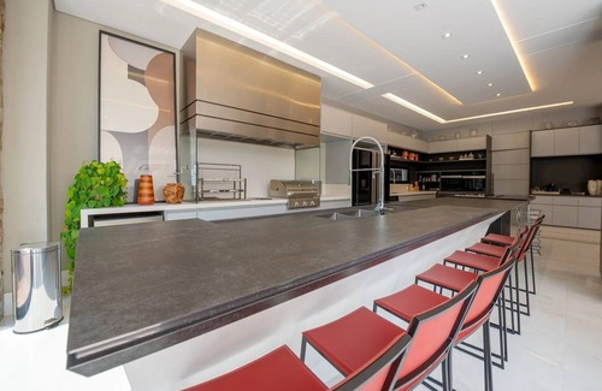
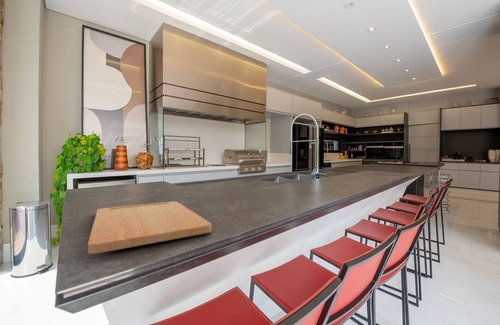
+ cutting board (147, 218)
